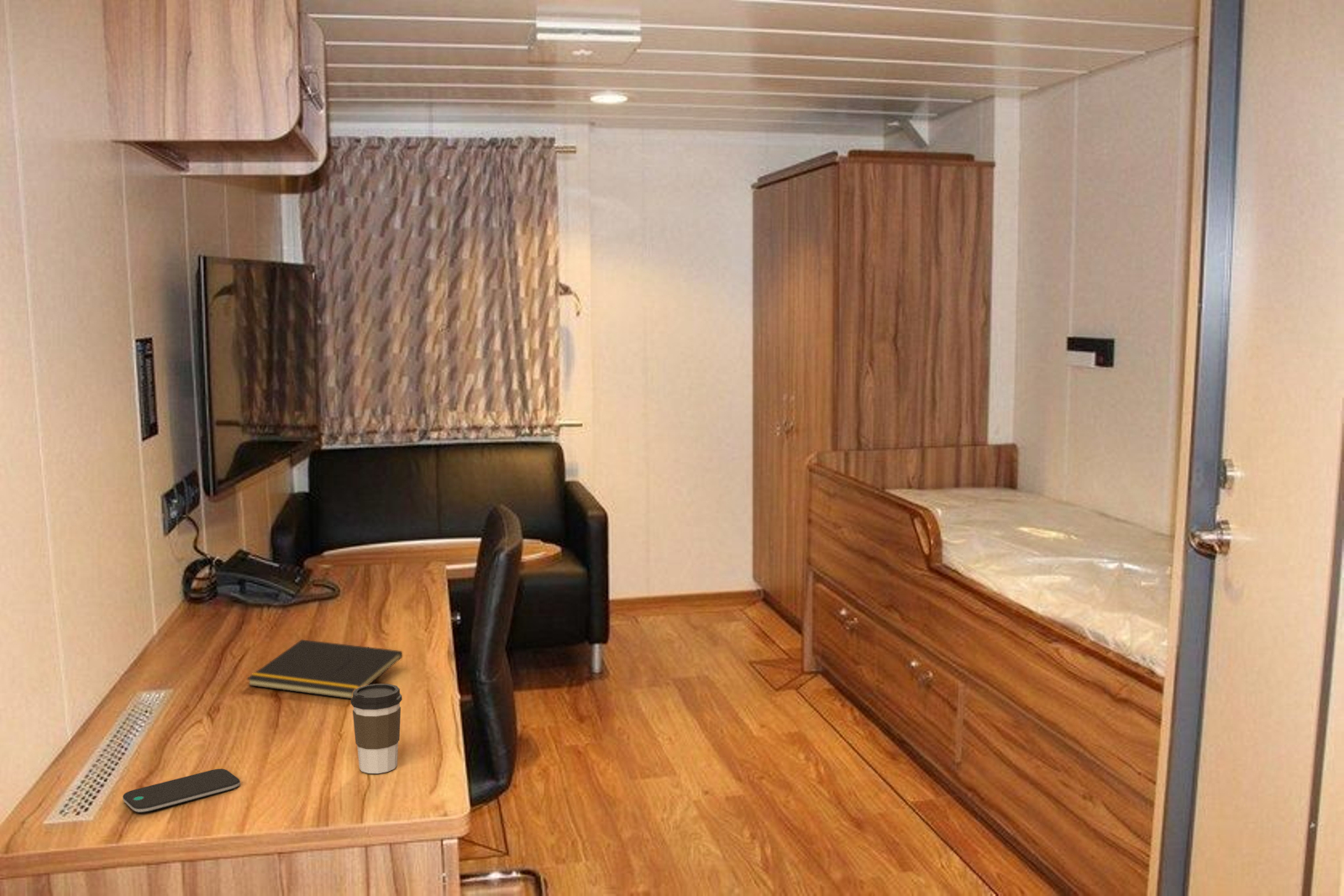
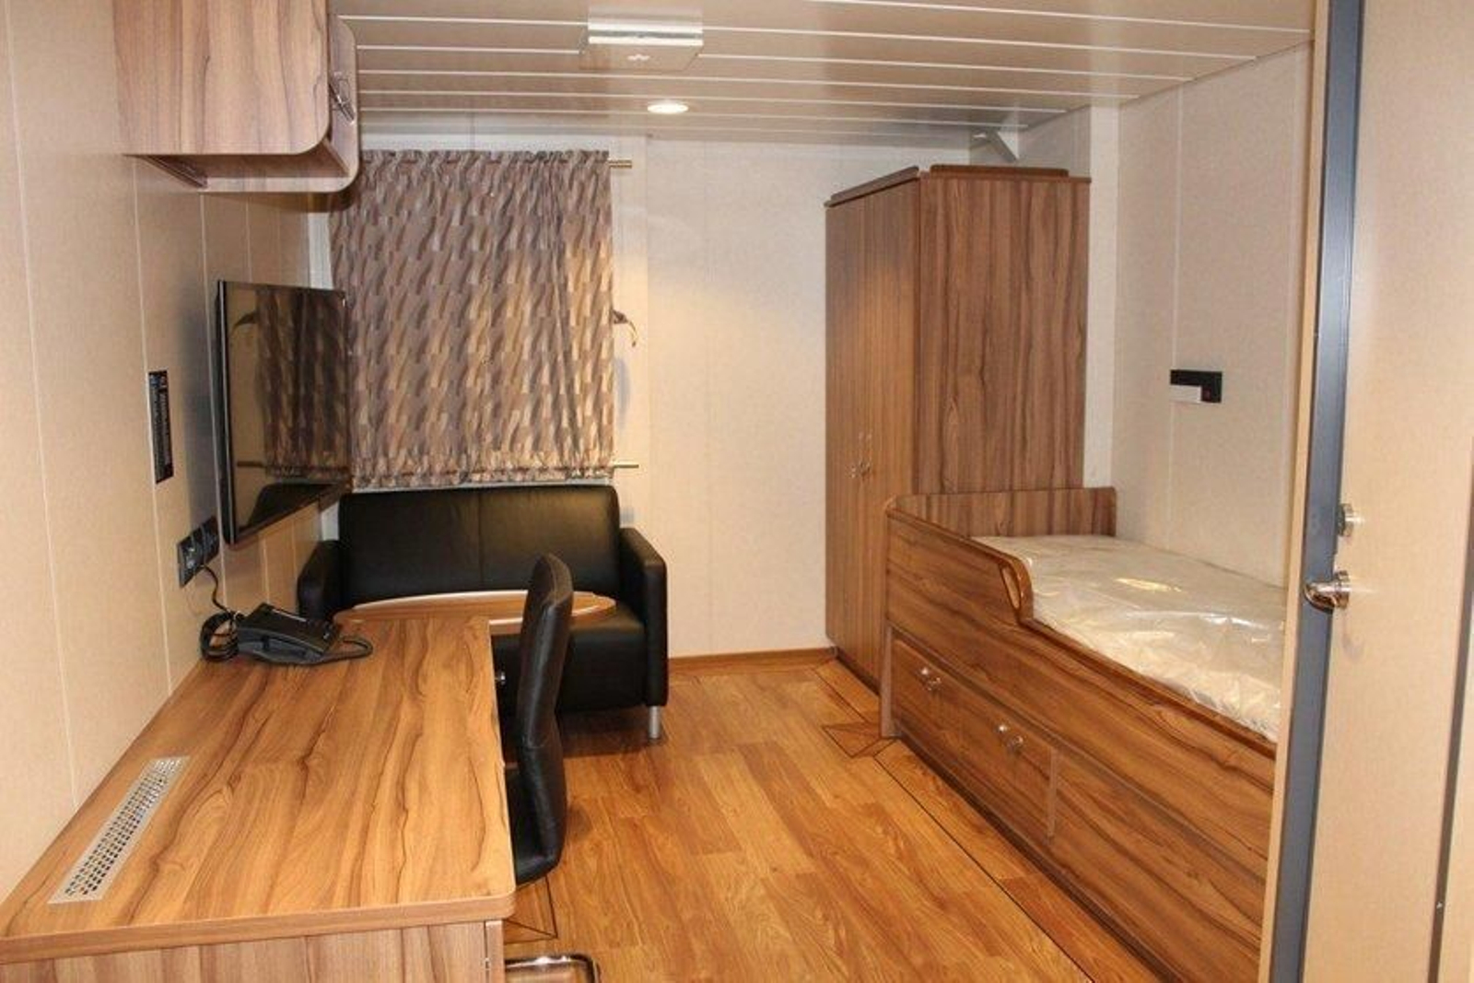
- smartphone (182, 789)
- coffee cup (377, 728)
- notepad (325, 668)
